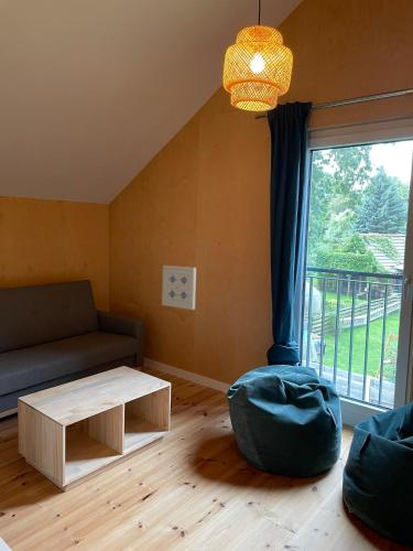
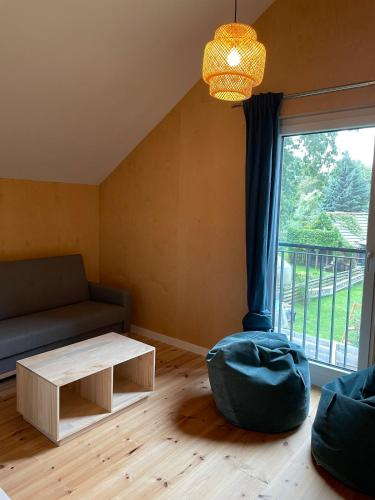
- wall art (178, 287)
